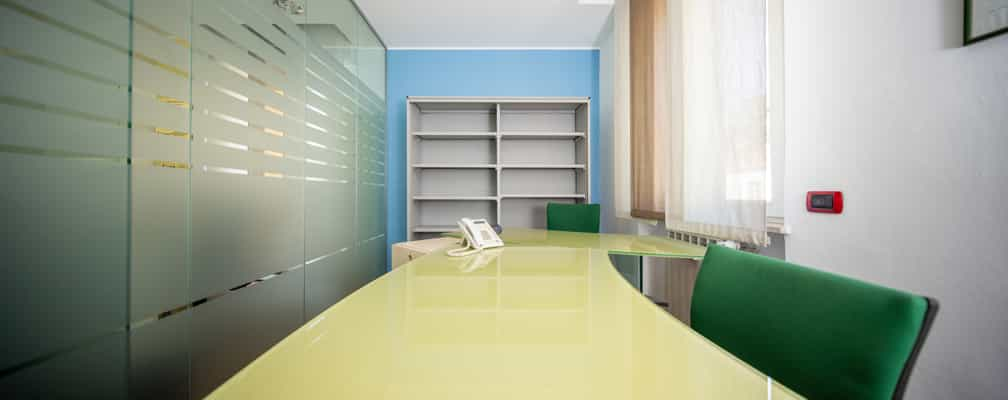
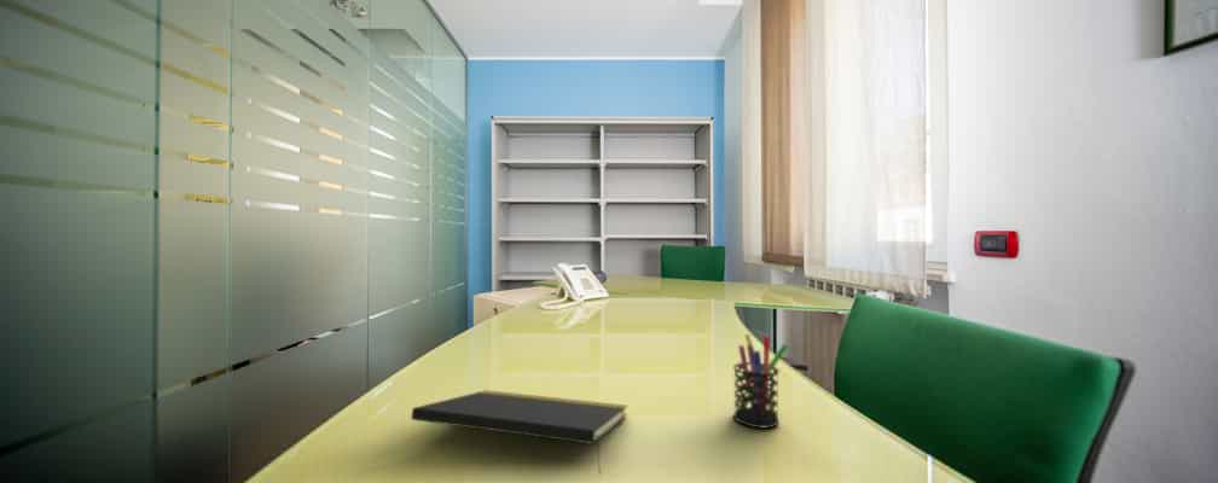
+ pen holder (761, 376)
+ notepad (528, 412)
